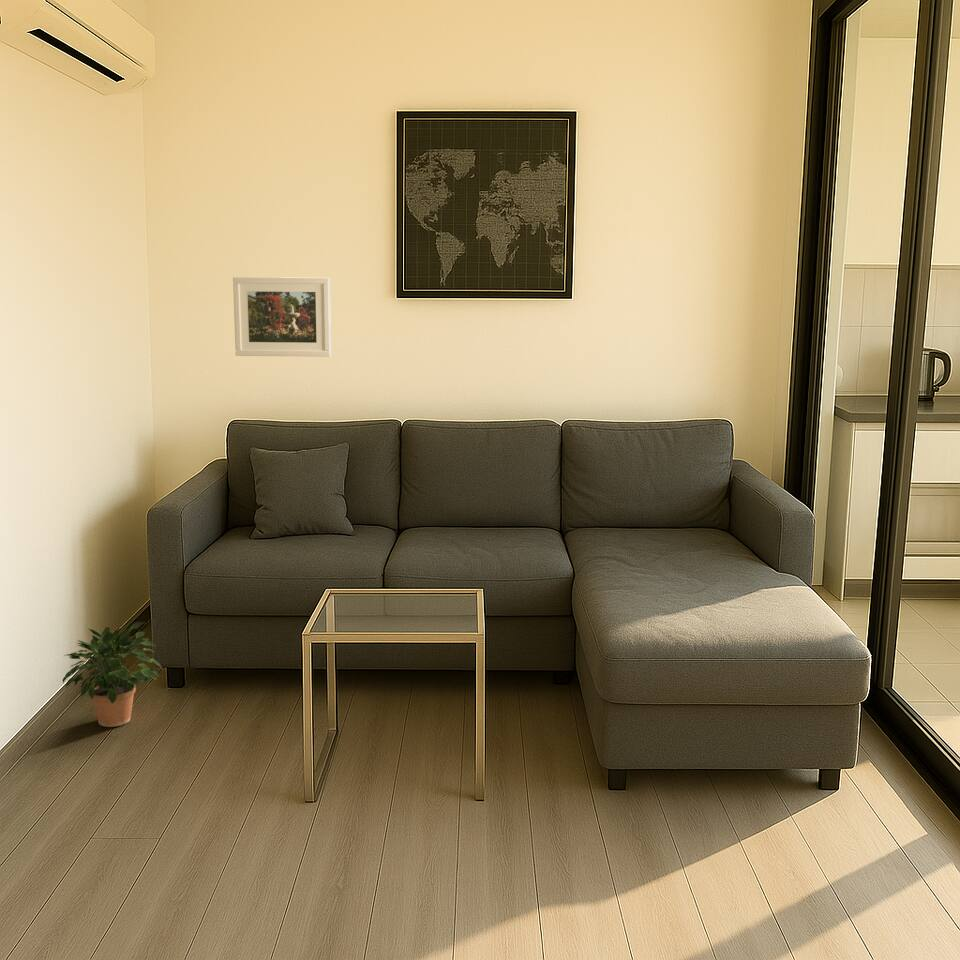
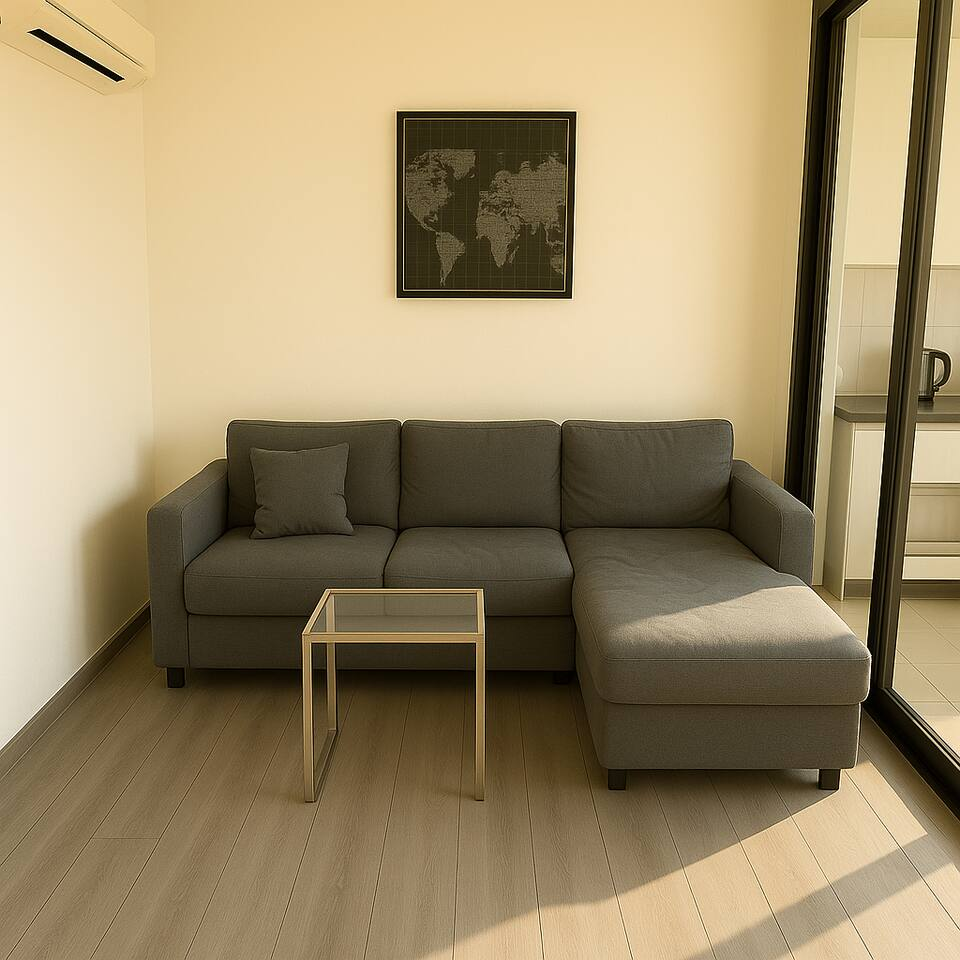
- potted plant (114, 667)
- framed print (282, 317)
